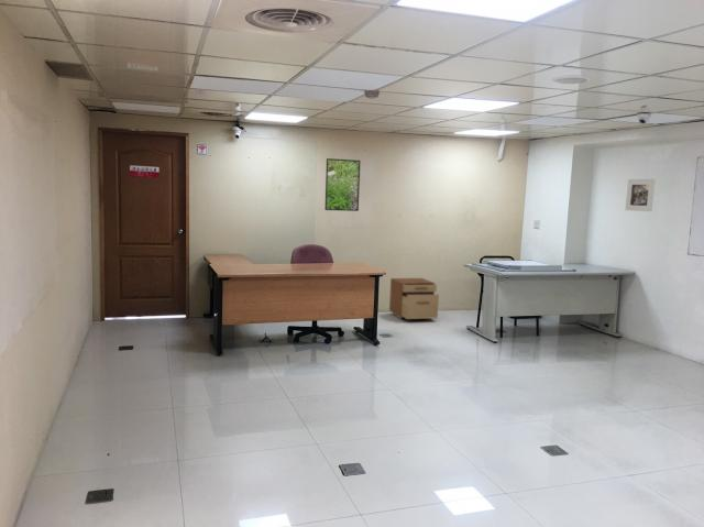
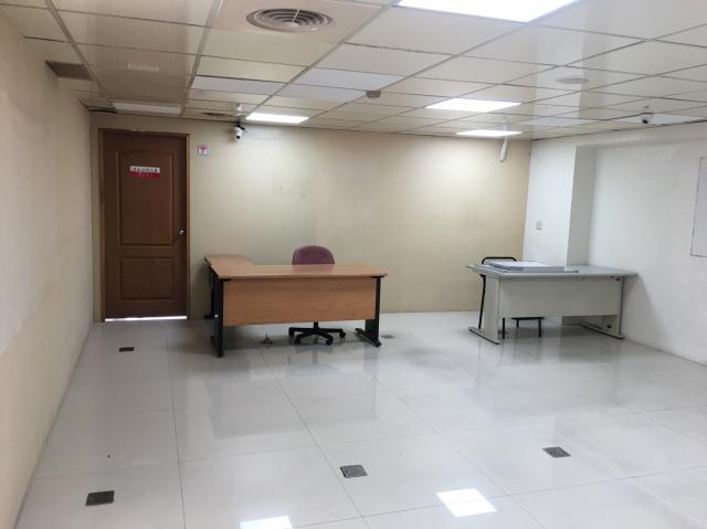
- filing cabinet (414, 299)
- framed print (342, 185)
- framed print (639, 195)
